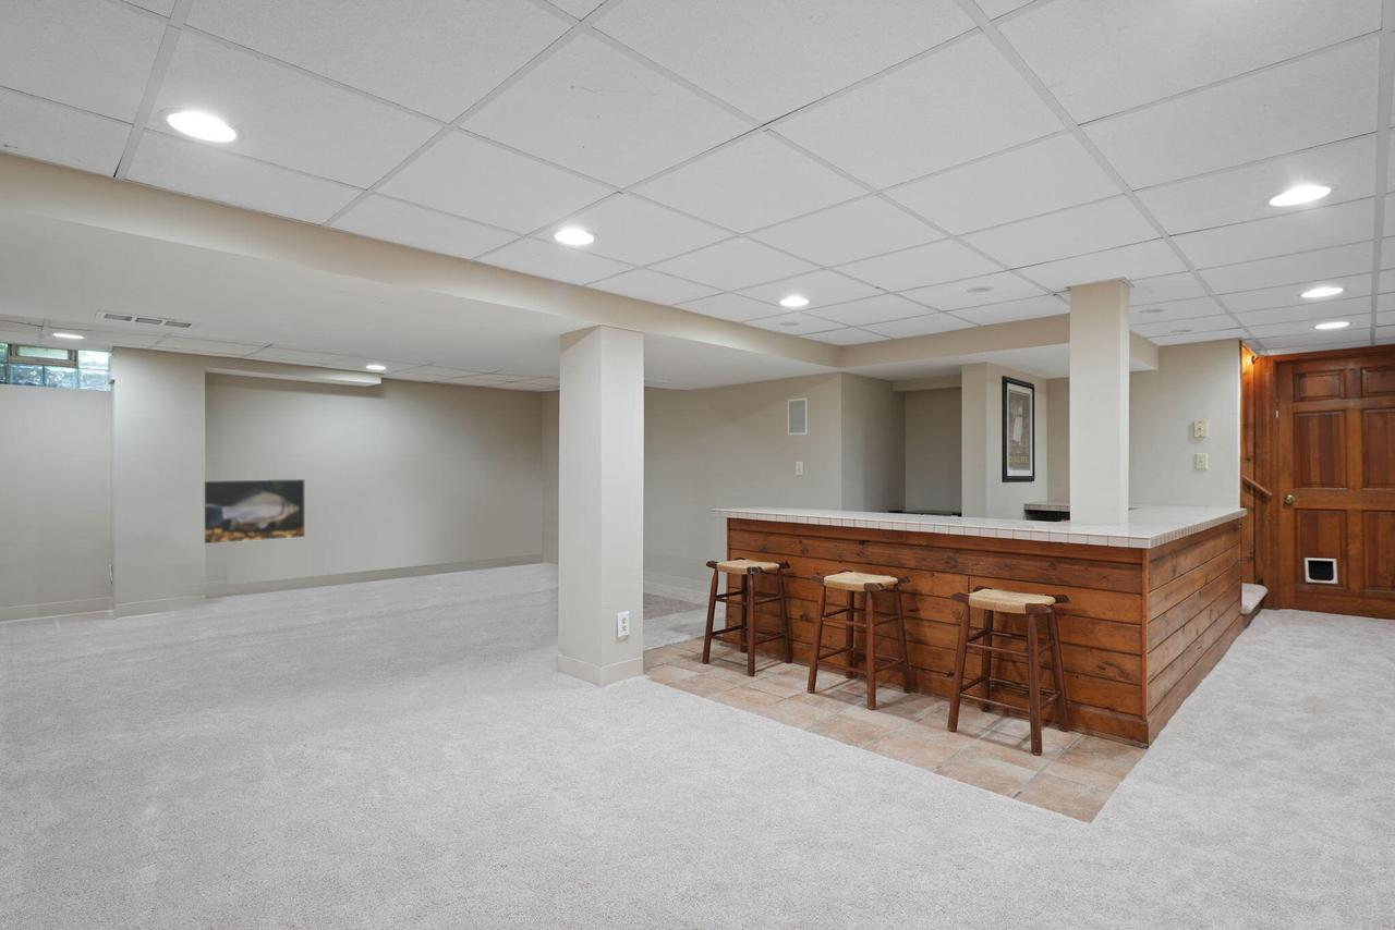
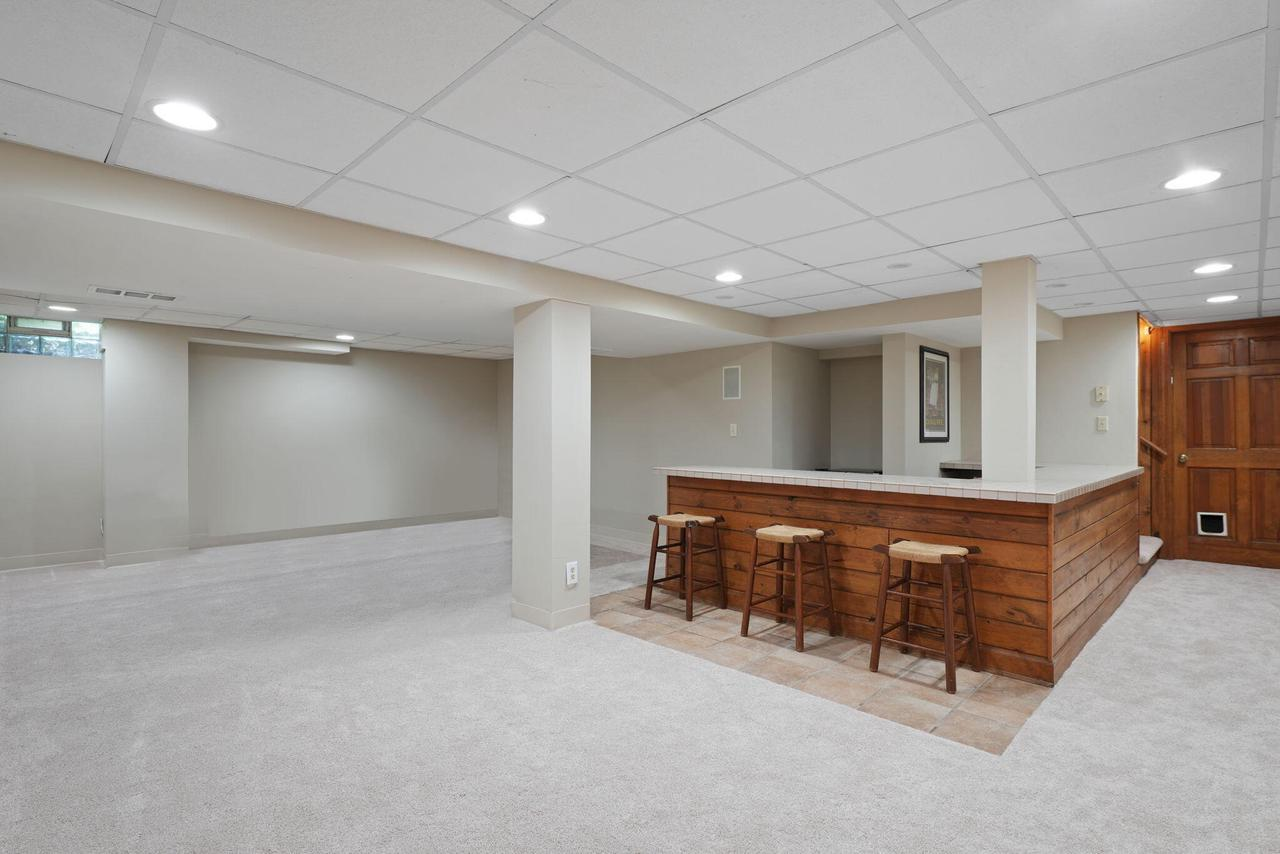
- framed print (254, 510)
